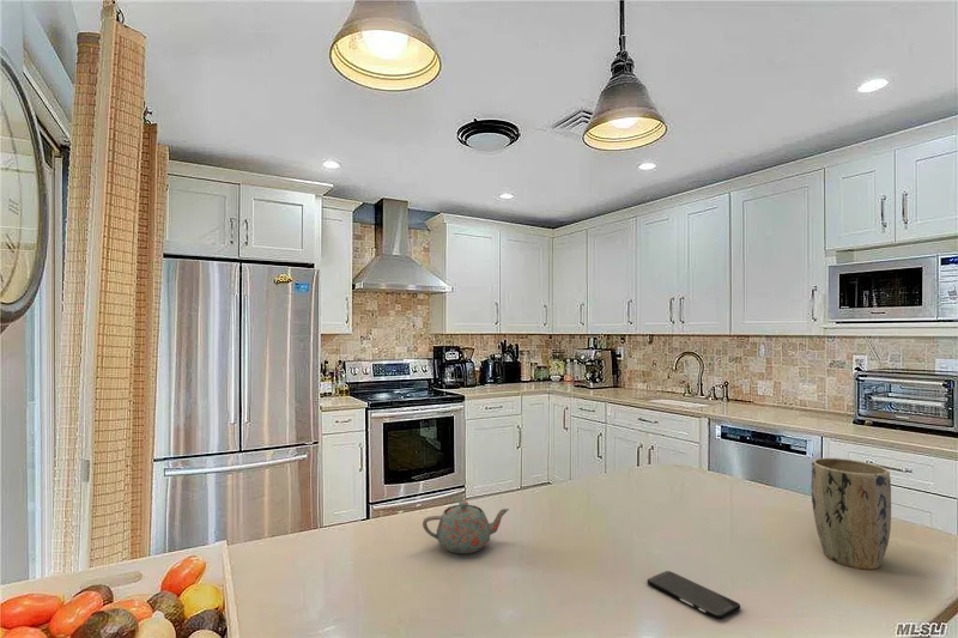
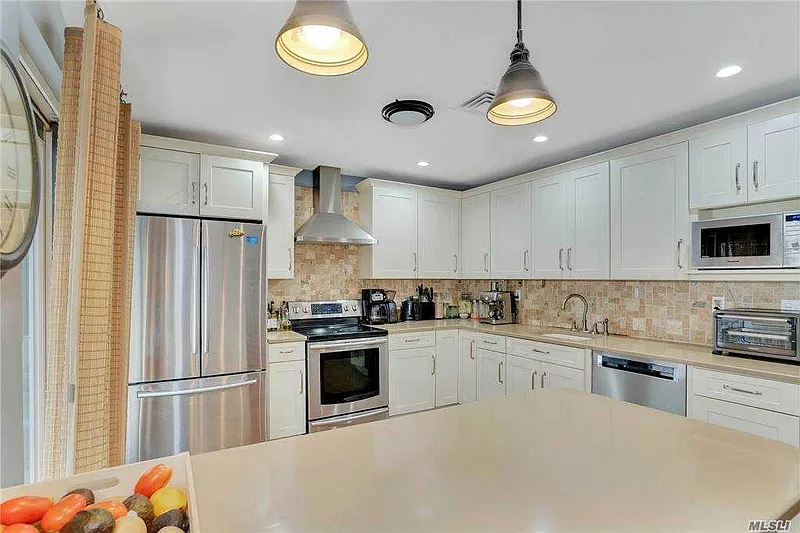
- teapot (466, 523)
- plant pot (849, 511)
- smartphone (691, 593)
